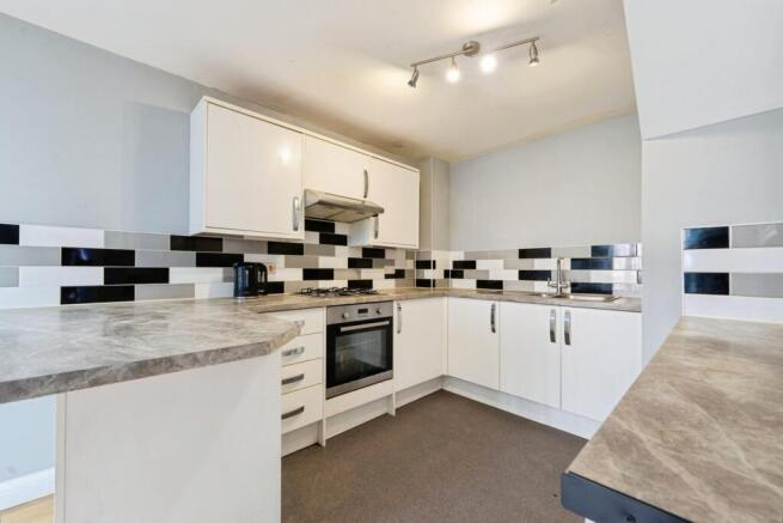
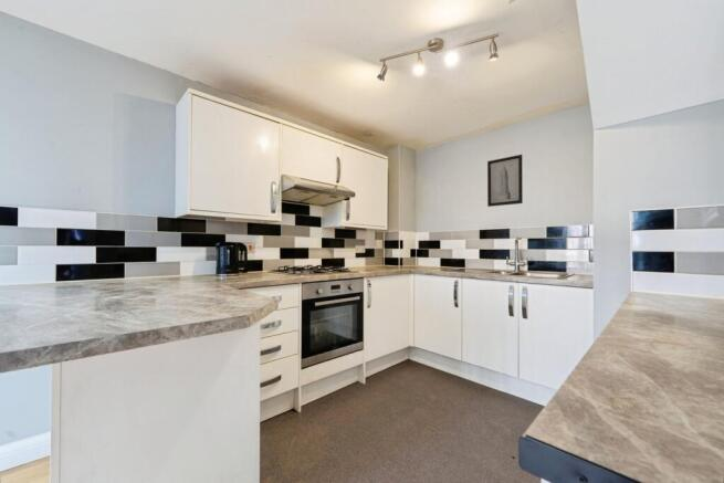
+ wall art (504, 181)
